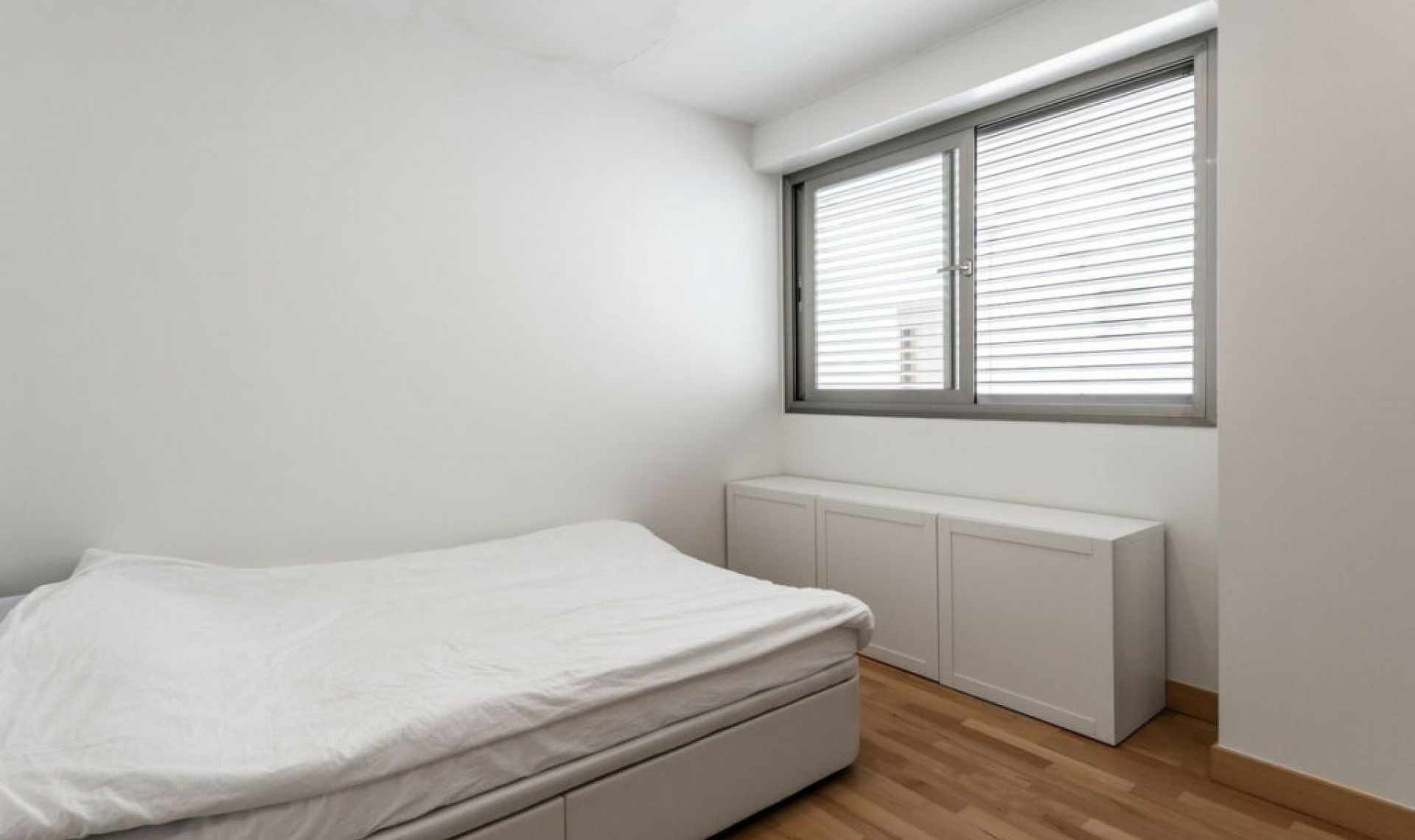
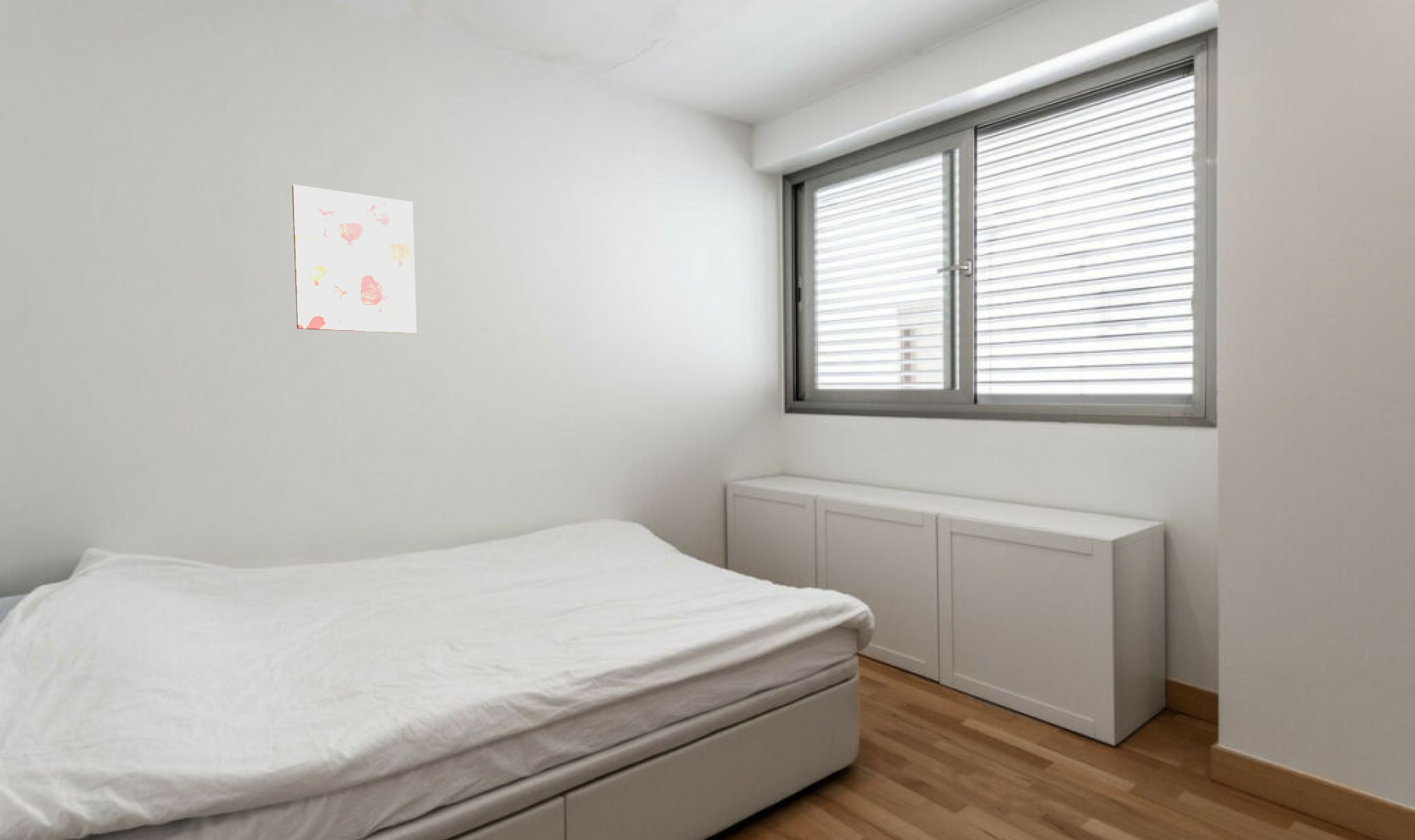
+ wall art (357, 262)
